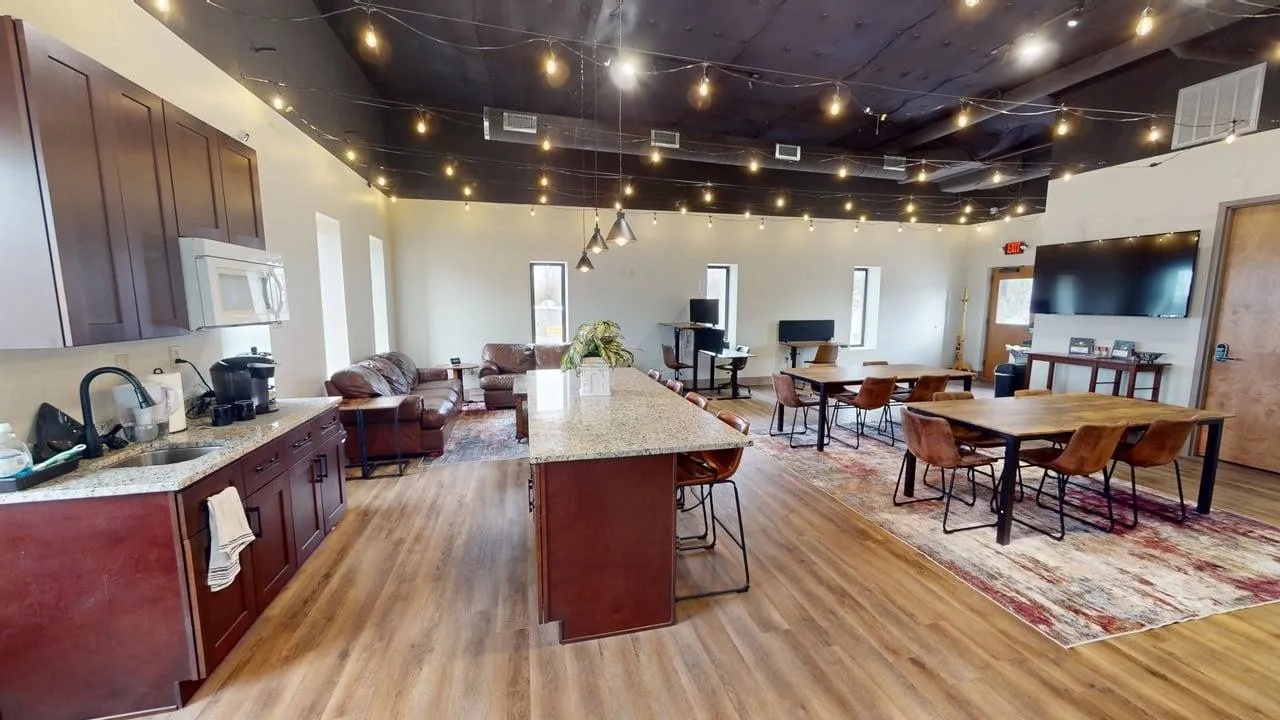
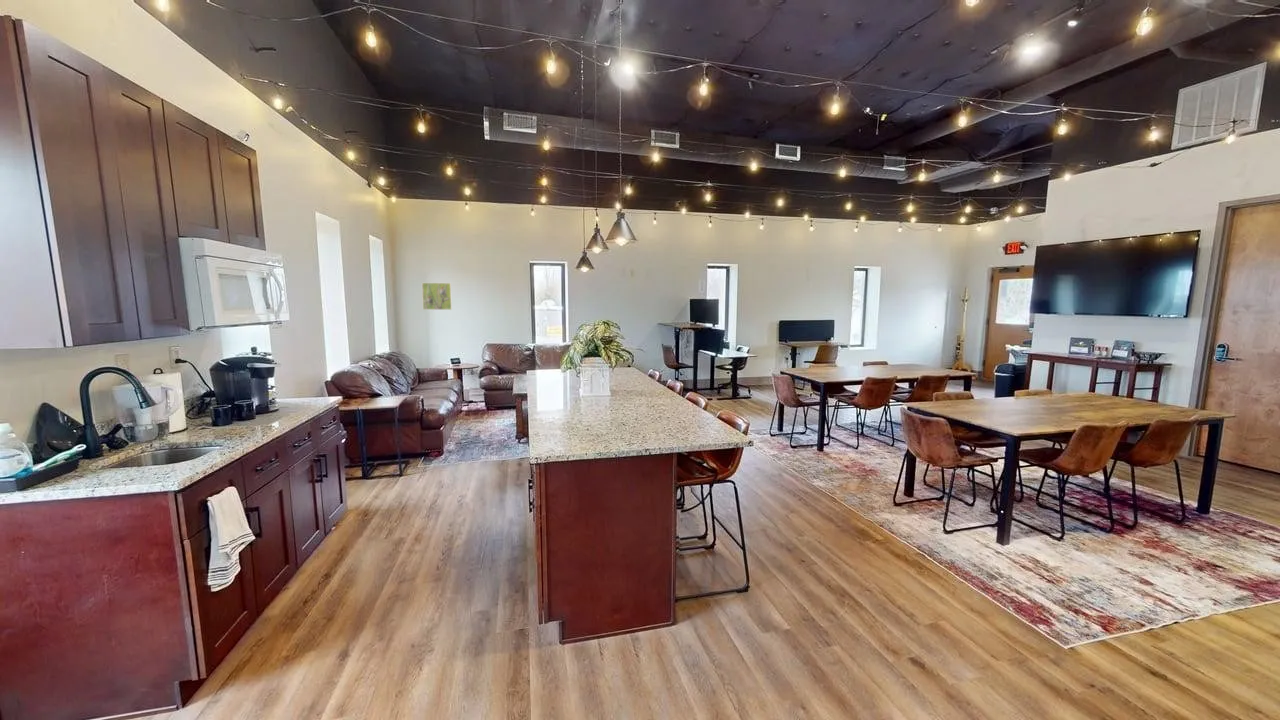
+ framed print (436, 296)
